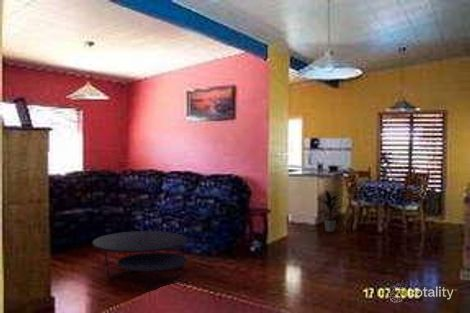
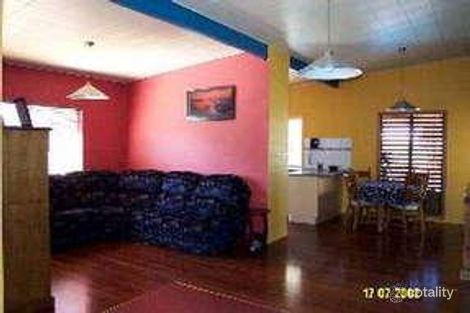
- nesting table (140, 257)
- indoor plant (331, 210)
